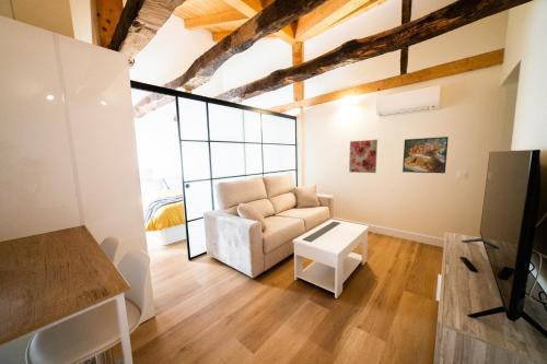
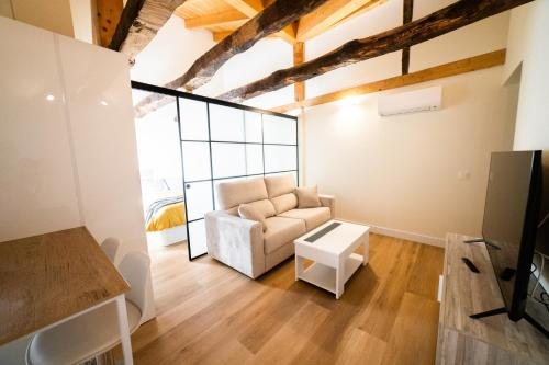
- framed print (423, 155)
- wall art (362, 156)
